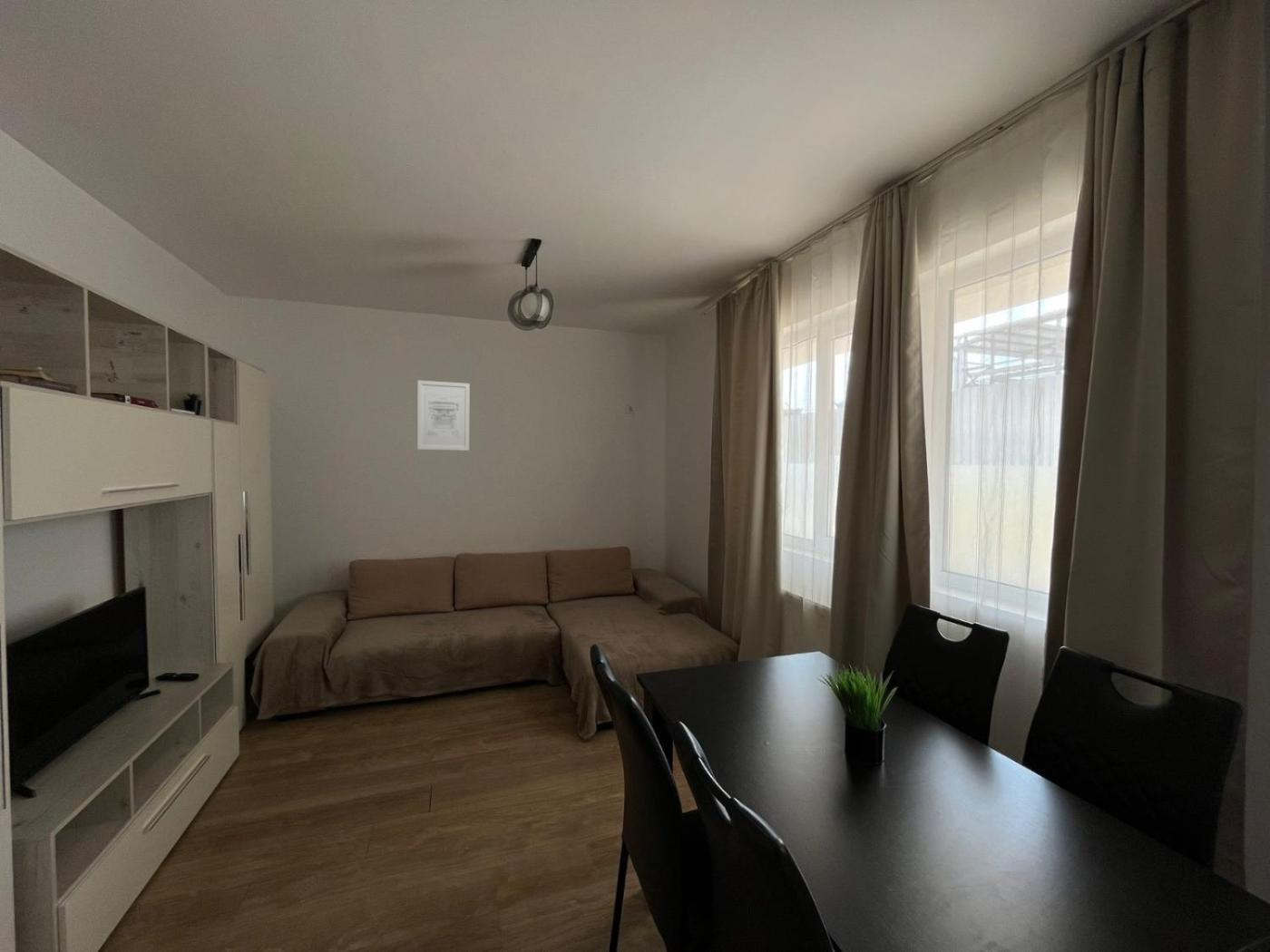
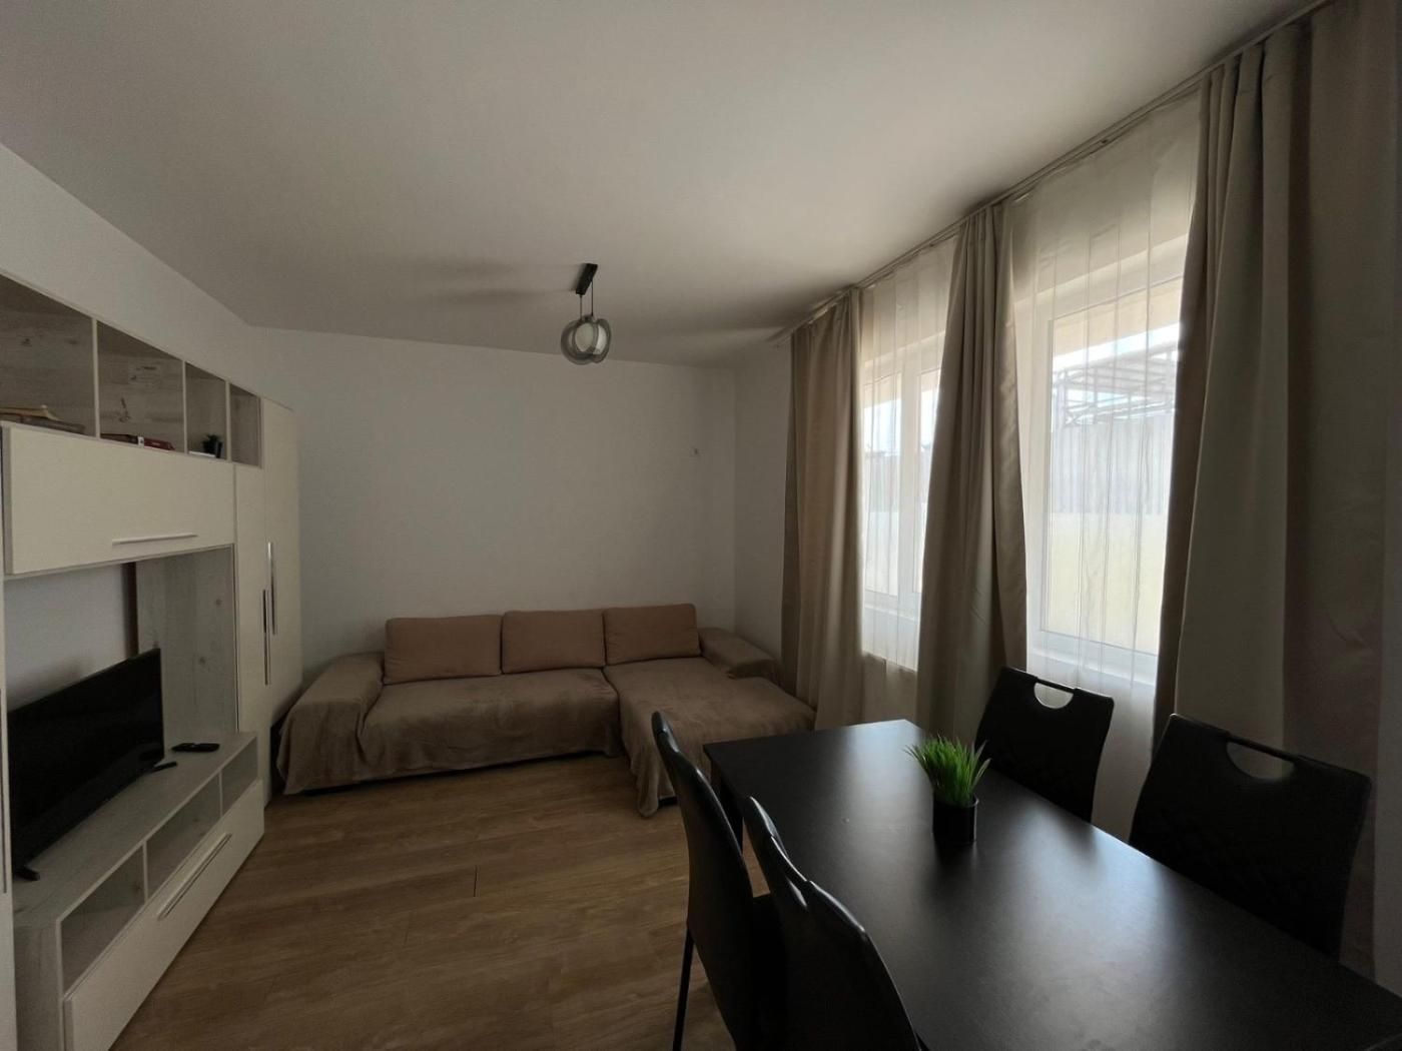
- wall art (444, 415)
